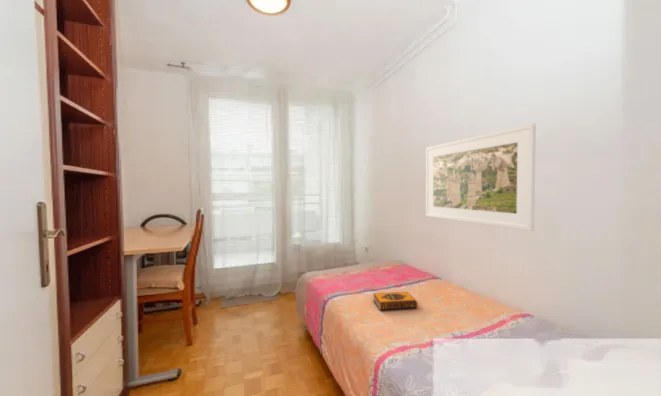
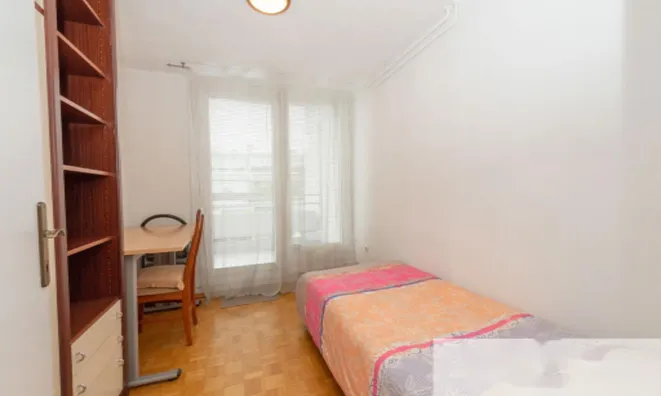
- hardback book (394, 301)
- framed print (468, 180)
